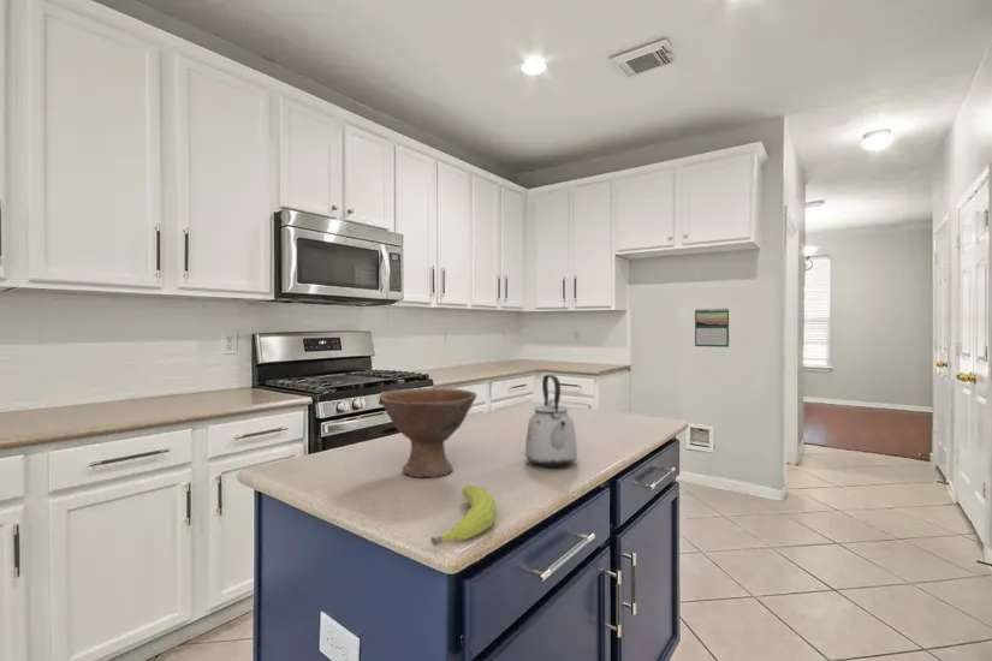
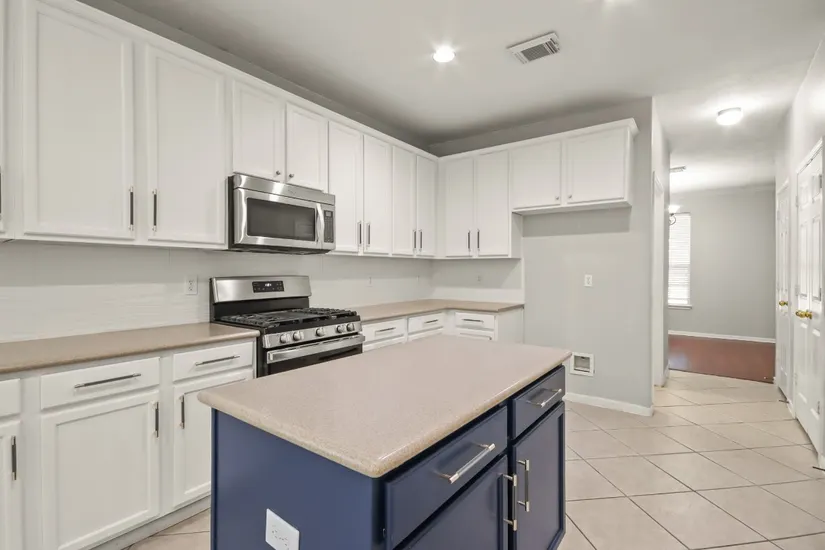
- bowl (428, 429)
- fruit (468, 511)
- kettle (553, 421)
- calendar (711, 327)
